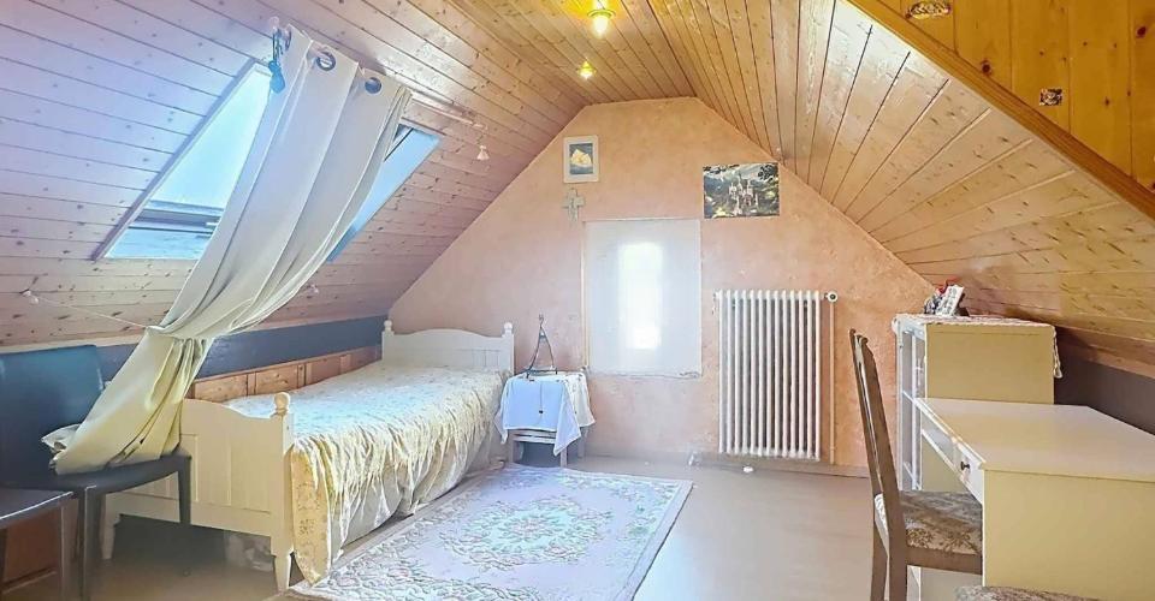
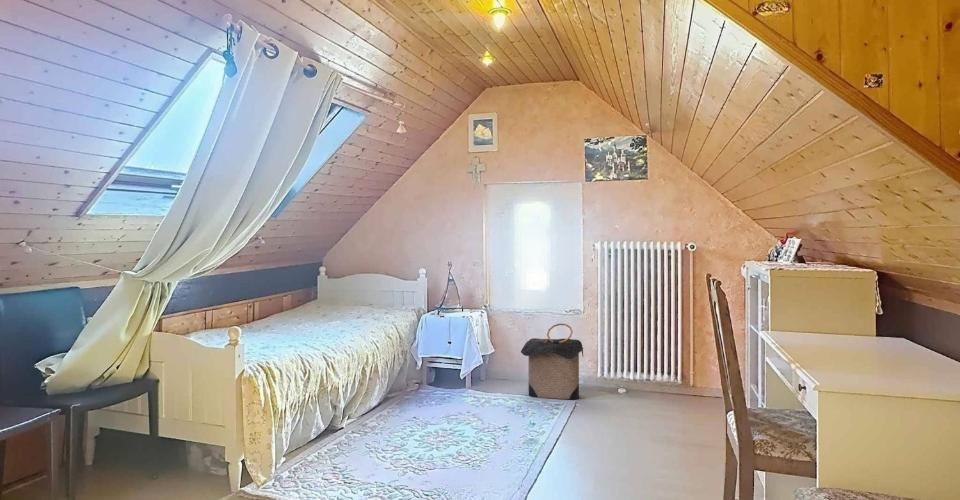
+ laundry hamper (552, 360)
